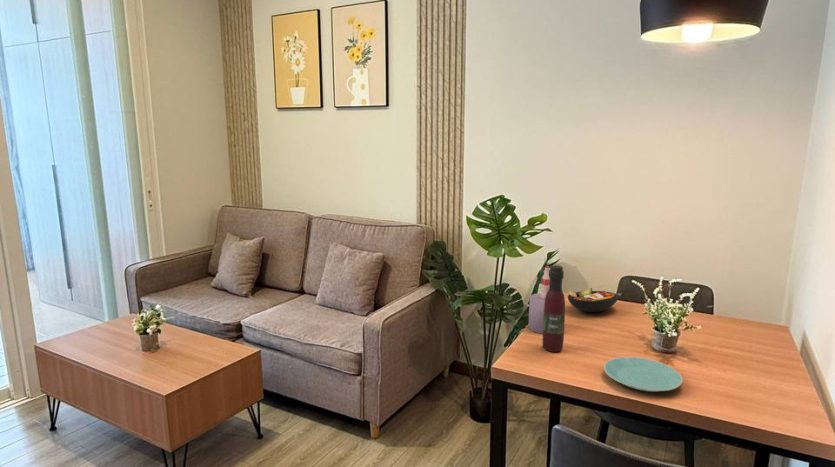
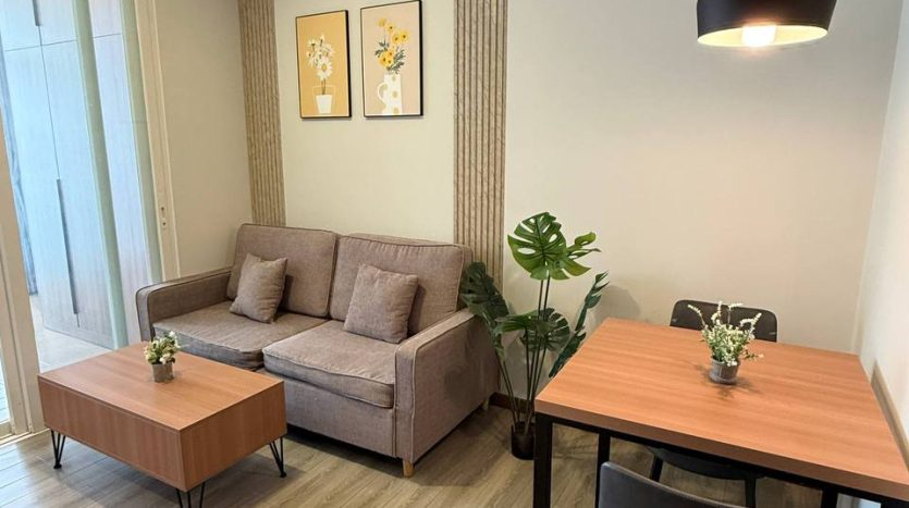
- bottle (545, 296)
- plate (641, 375)
- wine bottle (554, 308)
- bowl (593, 301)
